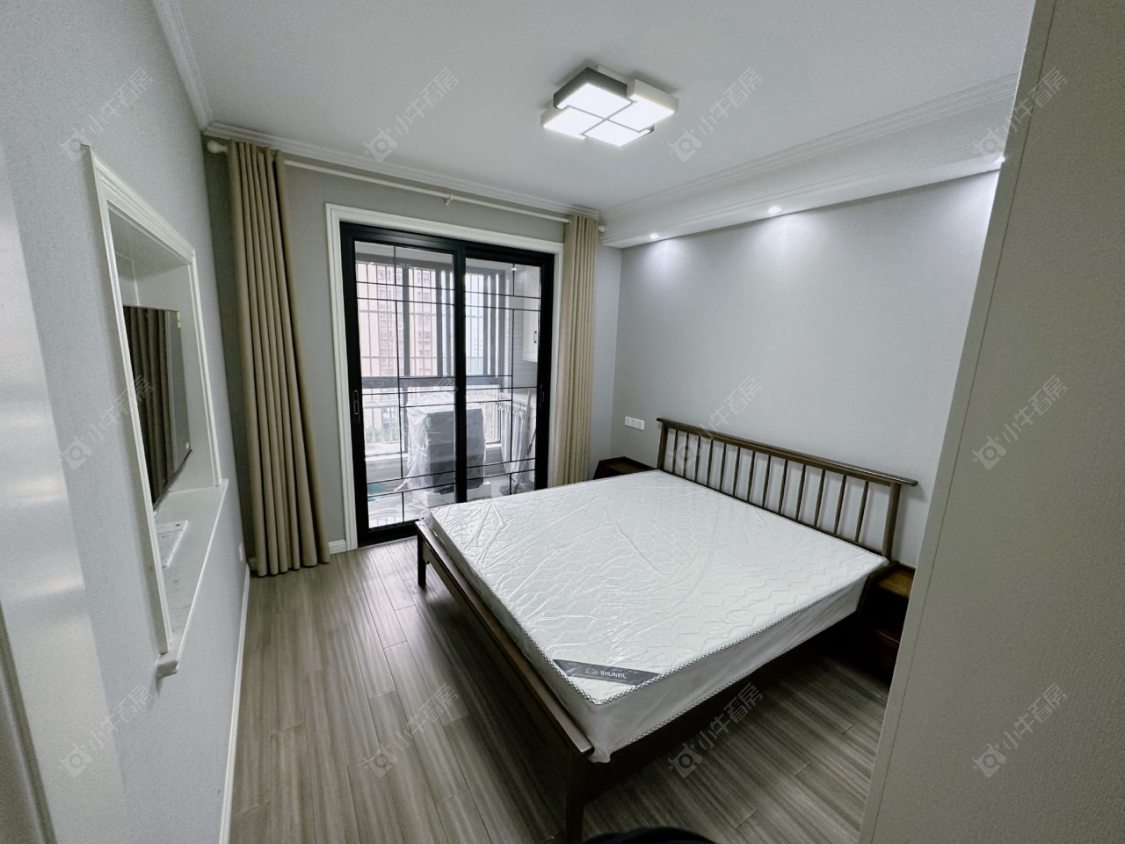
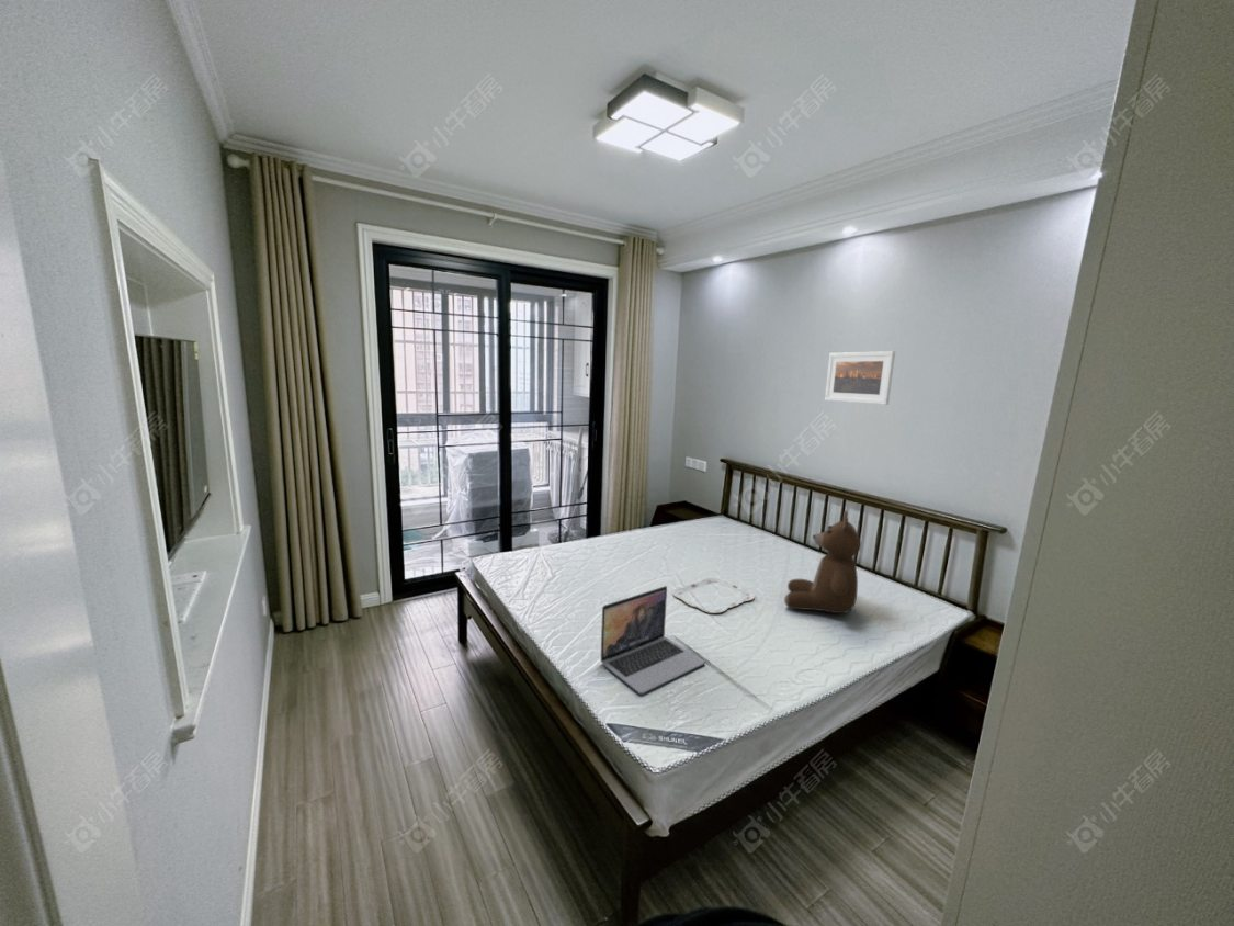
+ bear (824, 560)
+ serving tray (707, 584)
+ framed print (857, 377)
+ laptop (654, 635)
